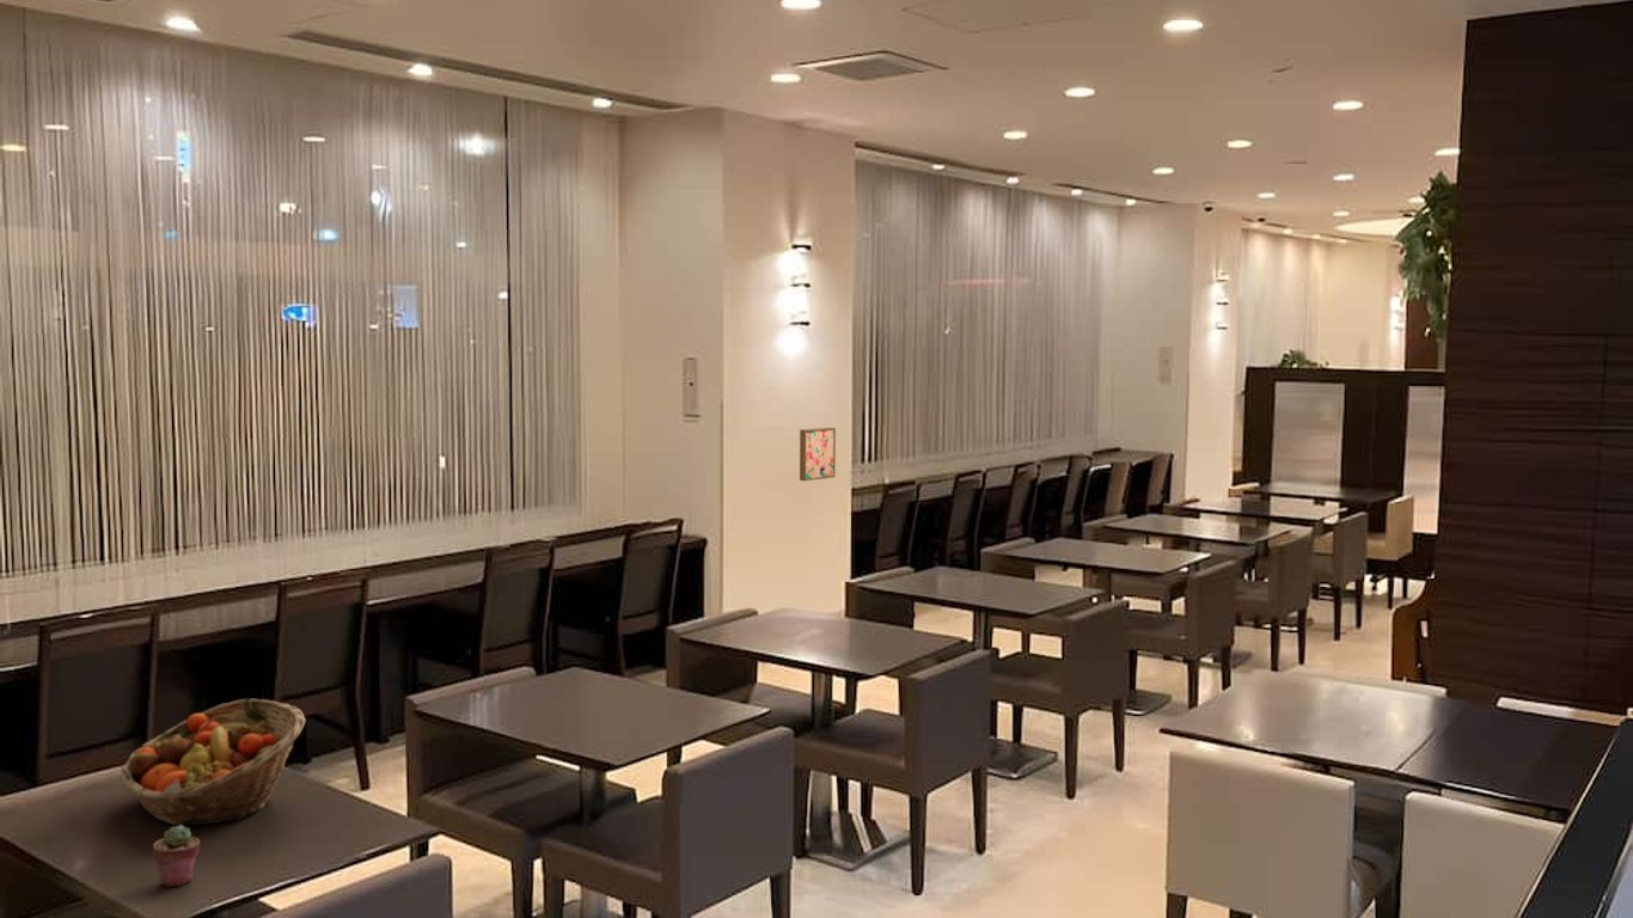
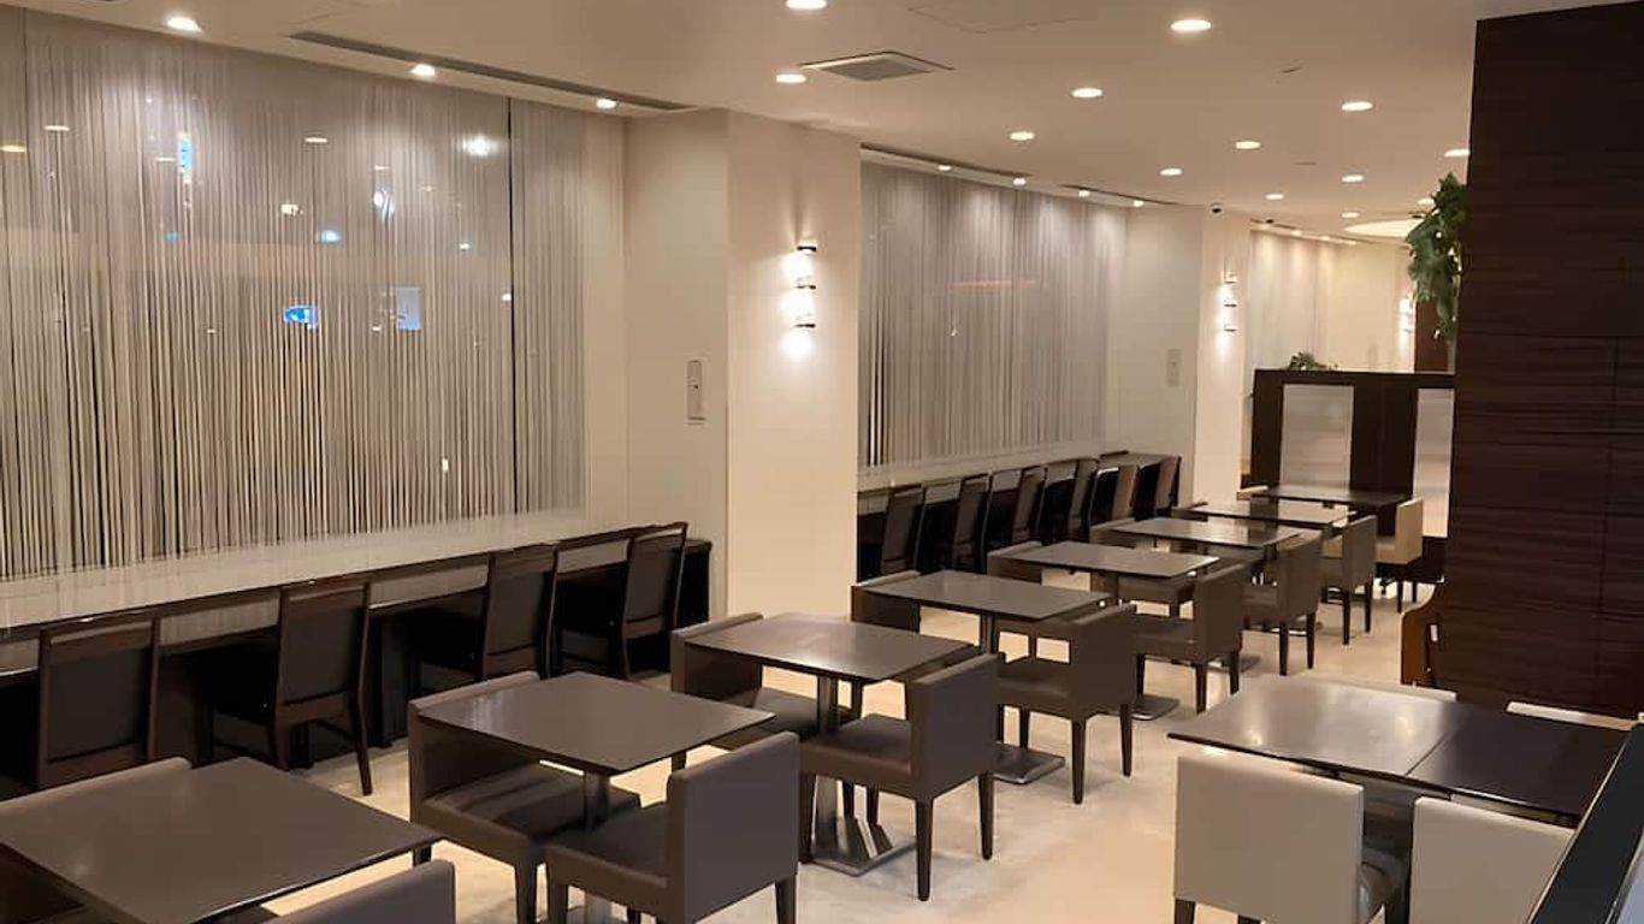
- wall art (818, 453)
- potted succulent (176, 853)
- fruit basket (215, 759)
